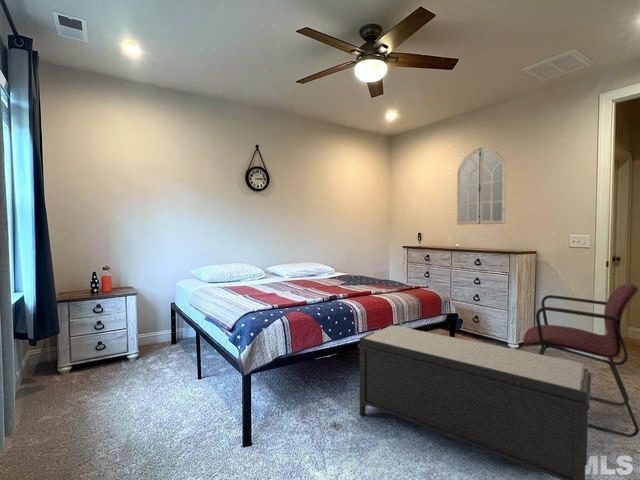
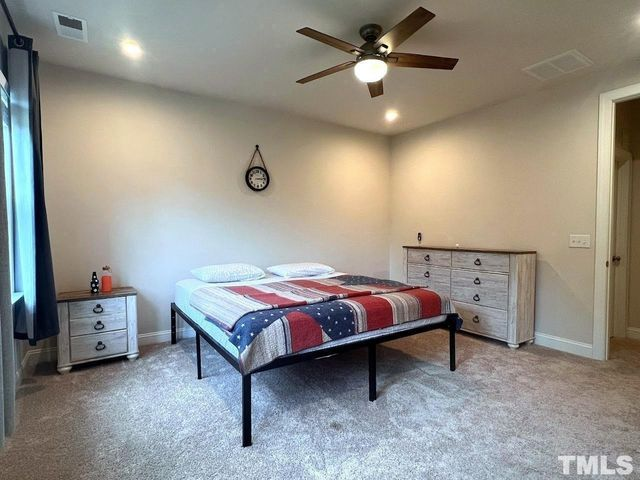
- armchair (577, 344)
- home mirror (479, 186)
- bench (460, 392)
